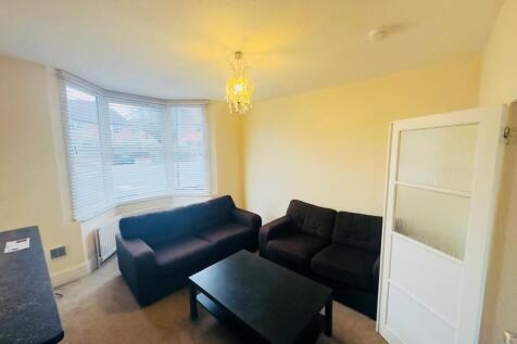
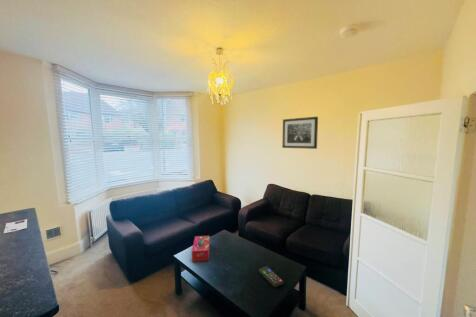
+ wall art (299, 133)
+ tissue box (201, 247)
+ remote control (270, 275)
